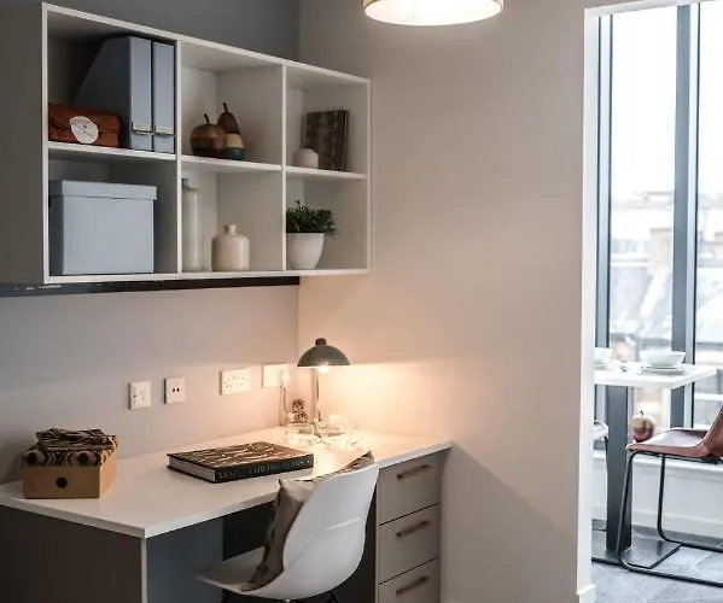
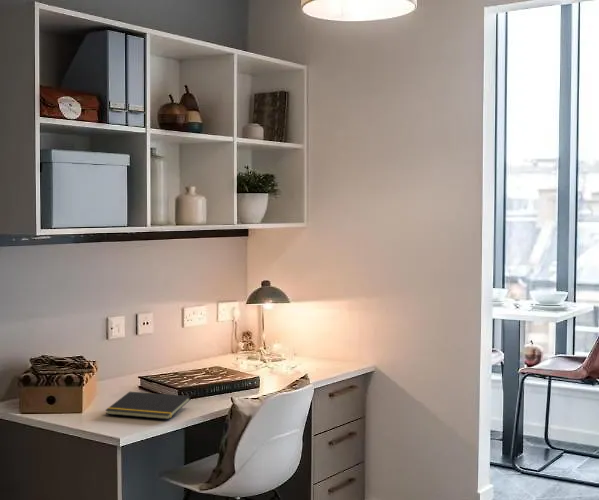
+ notepad (148, 404)
